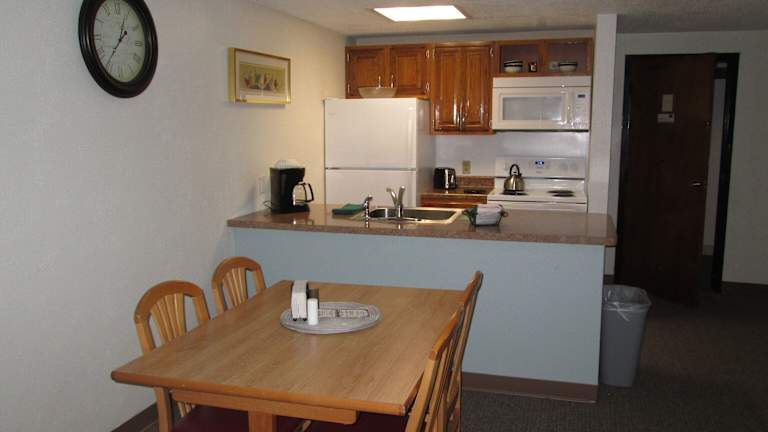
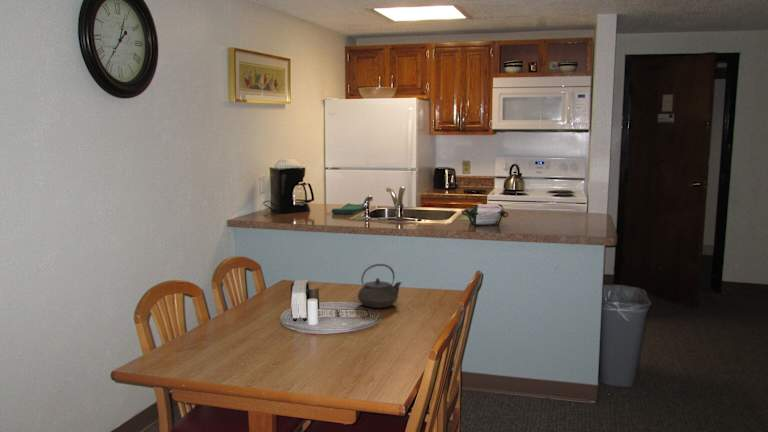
+ teapot (380, 284)
